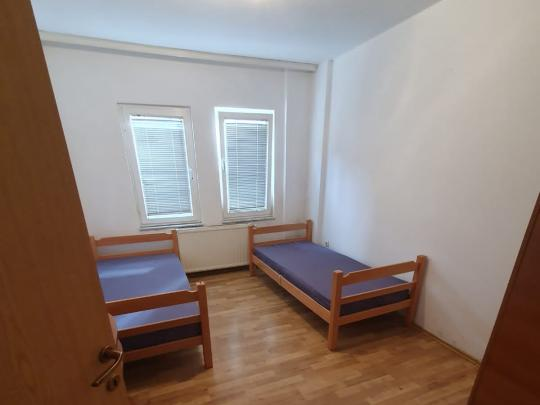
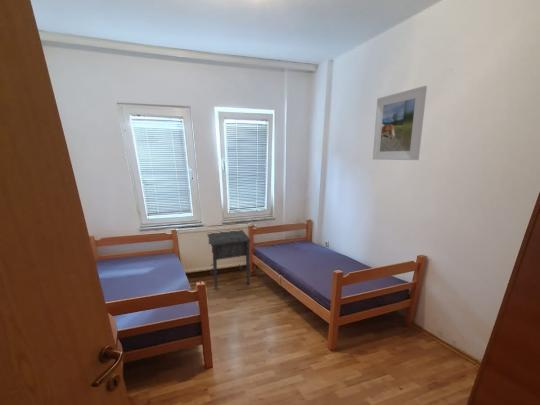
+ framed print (396, 127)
+ nightstand (228, 257)
